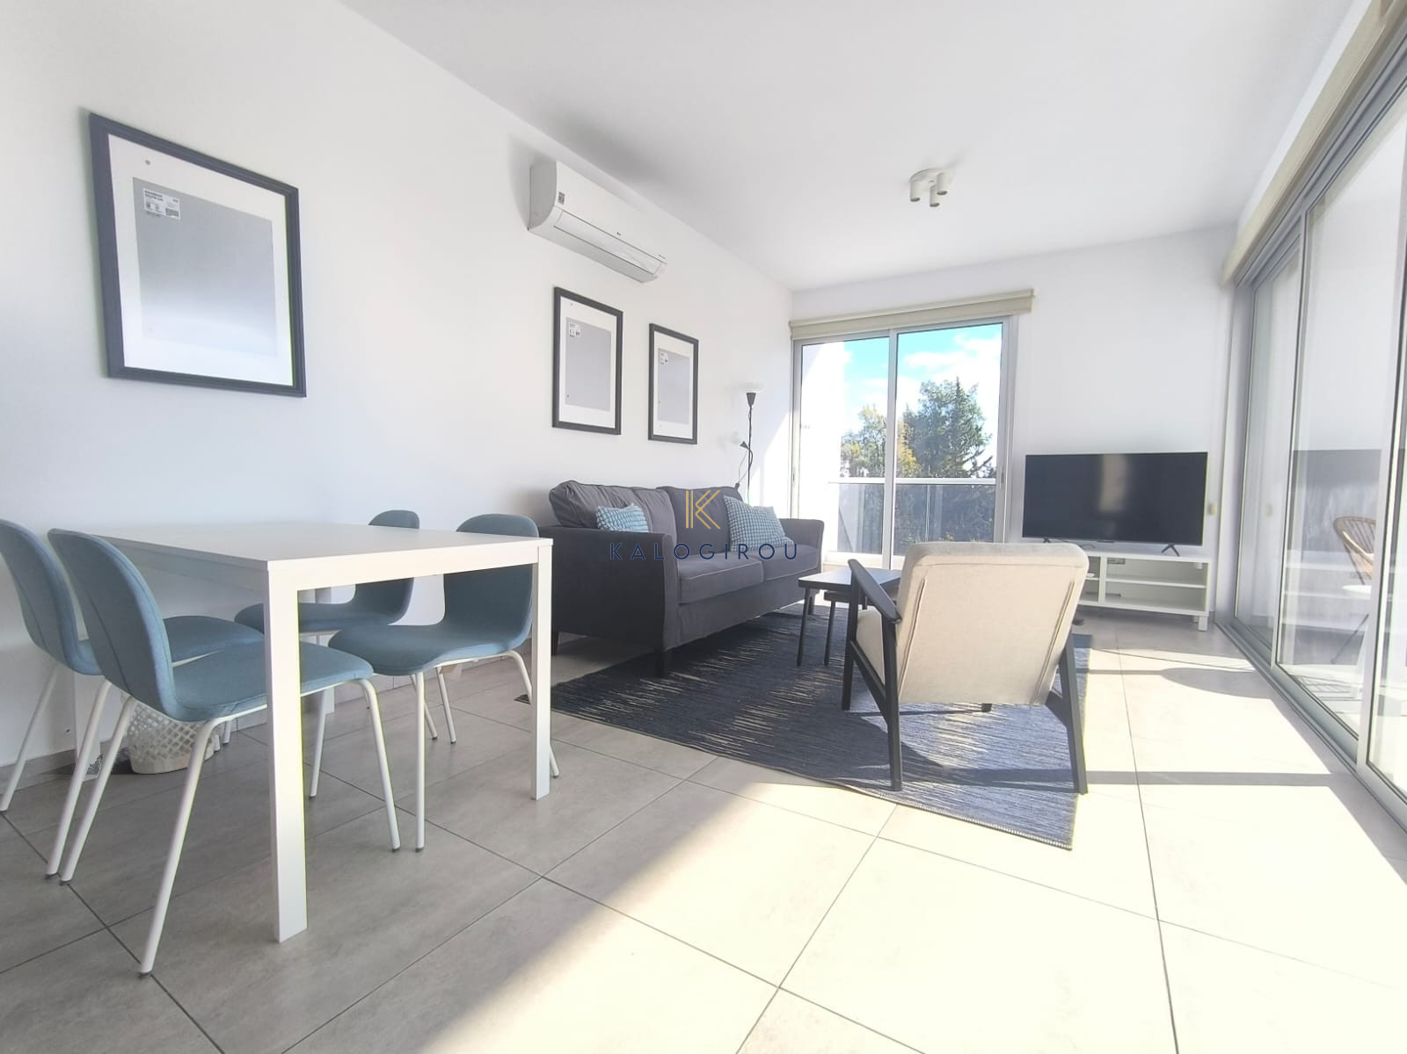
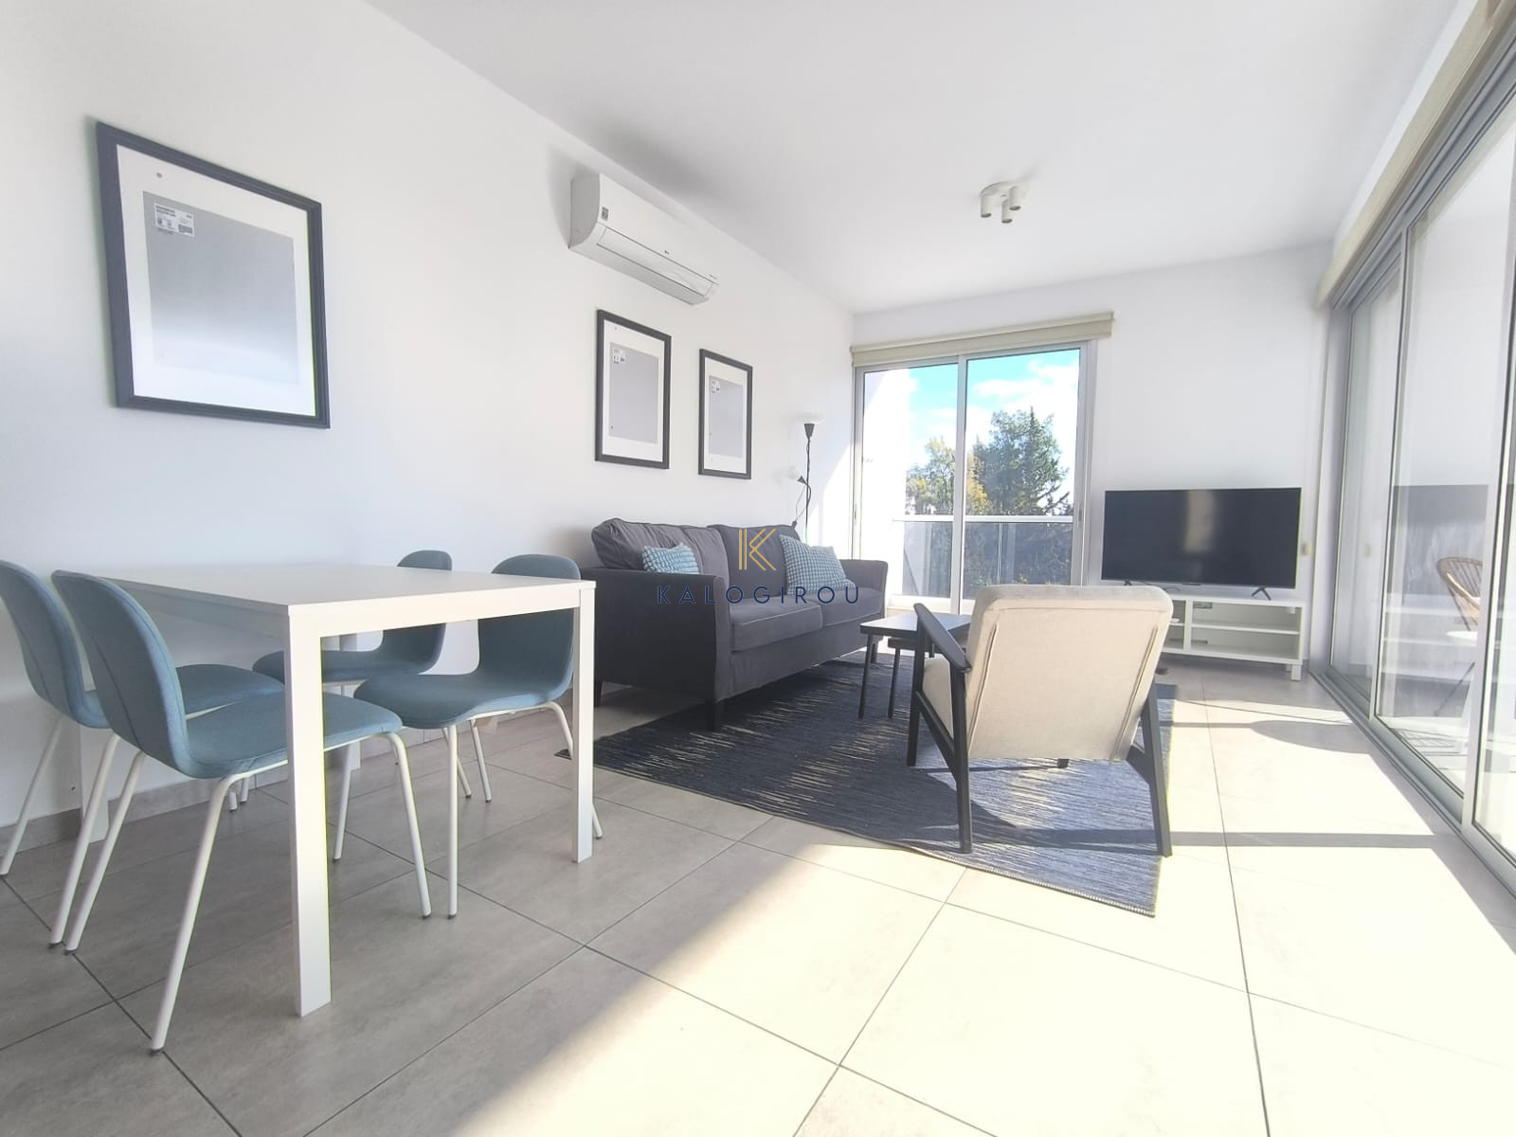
- wastebasket (171, 720)
